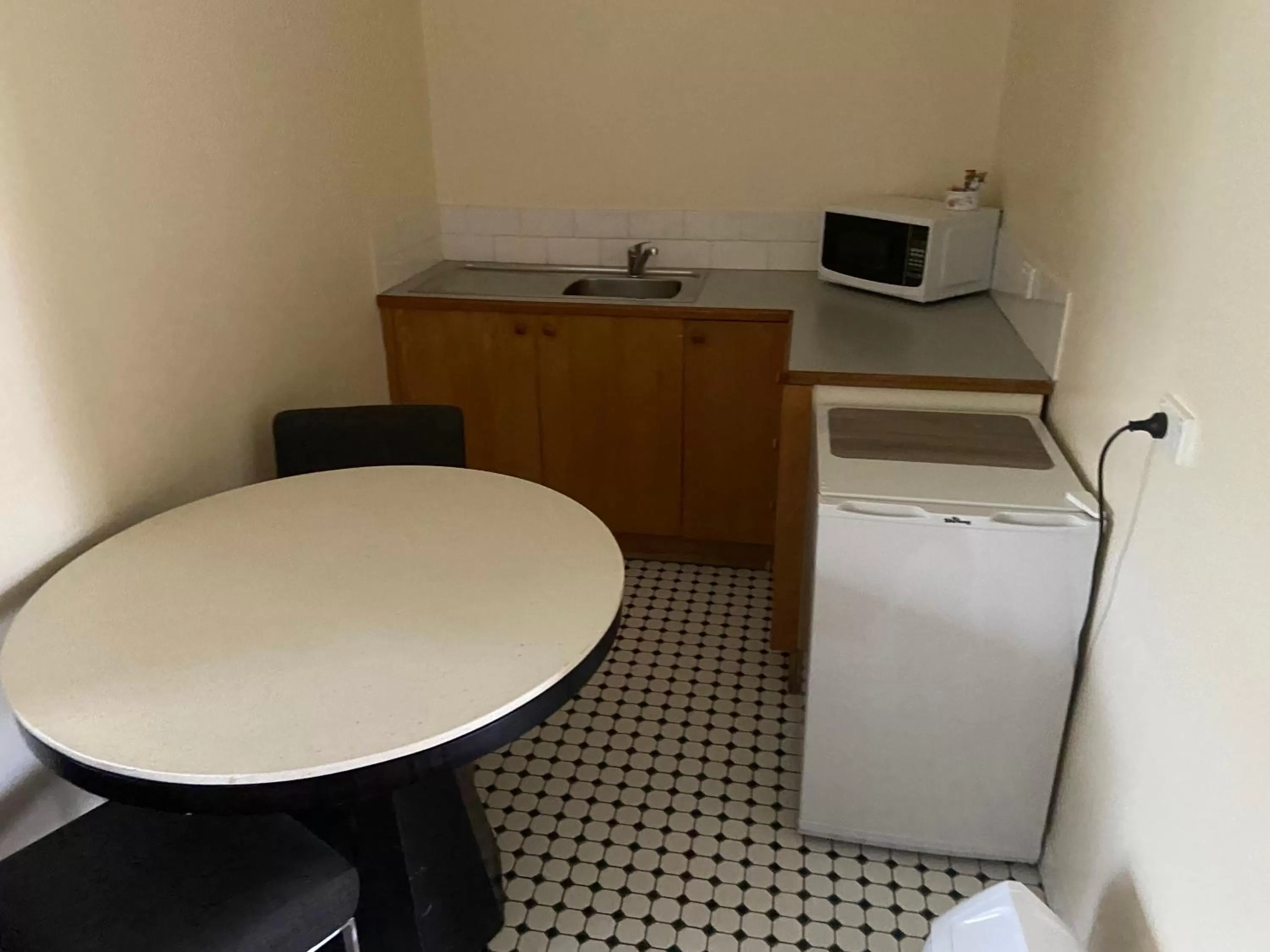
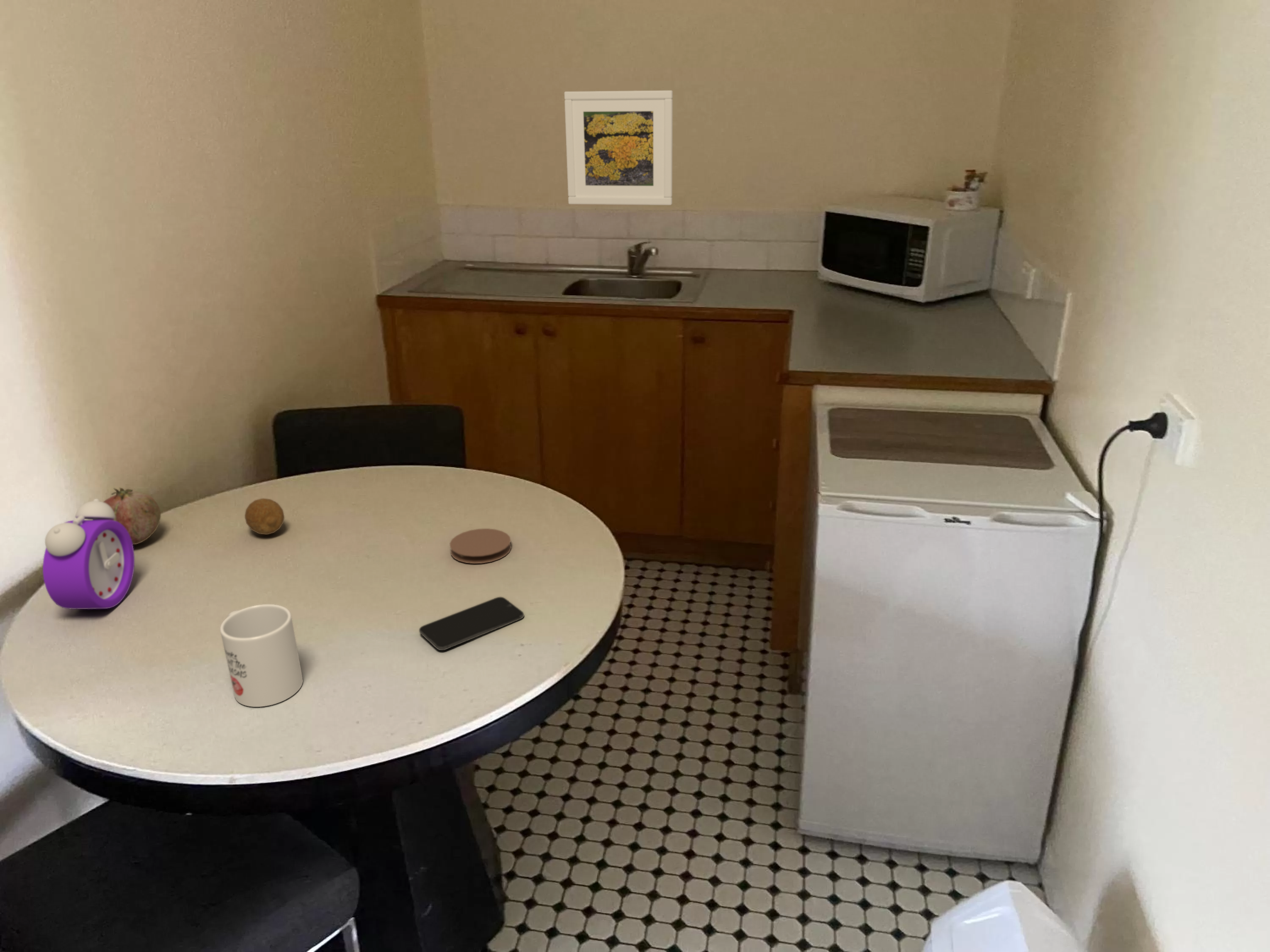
+ coaster (480, 545)
+ fruit (264, 516)
+ smartphone (472, 622)
+ alarm clock (89, 559)
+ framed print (619, 149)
+ mug (255, 649)
+ fruit (128, 515)
